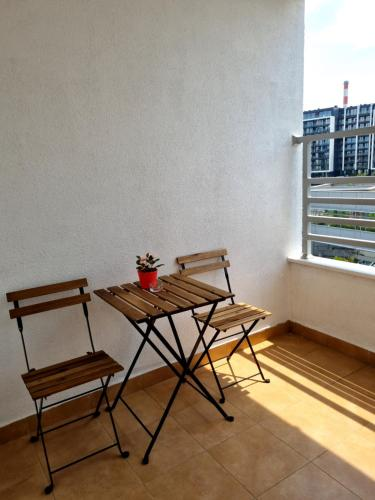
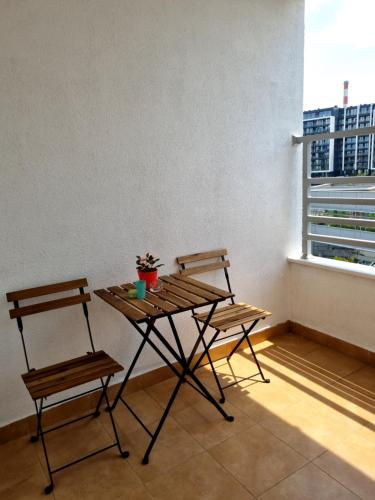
+ cup (136, 289)
